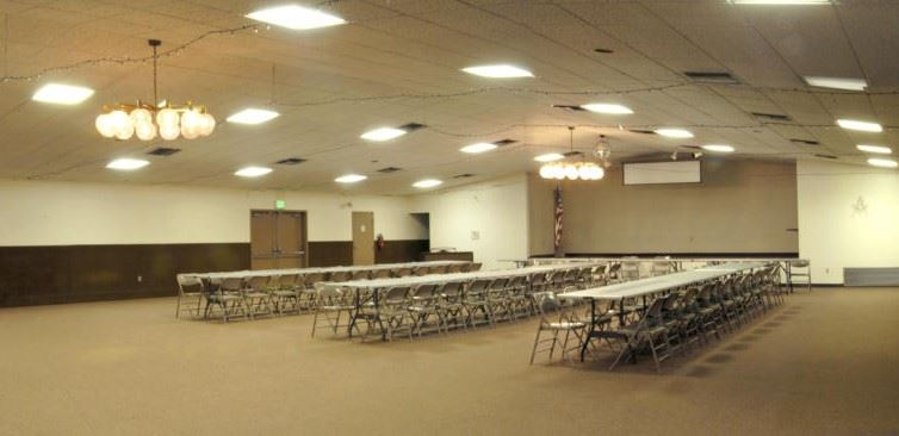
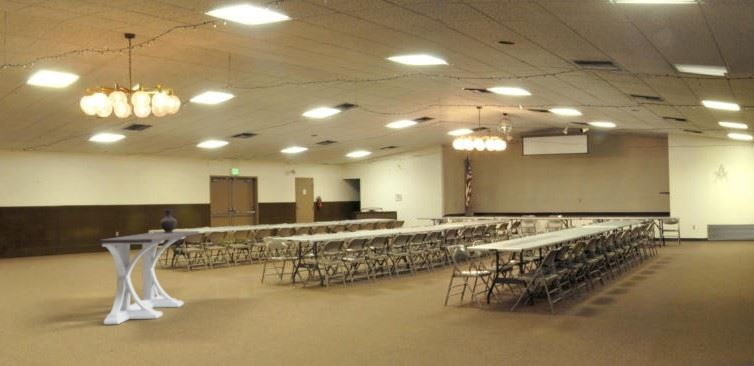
+ jug (168, 221)
+ dining table (154, 273)
